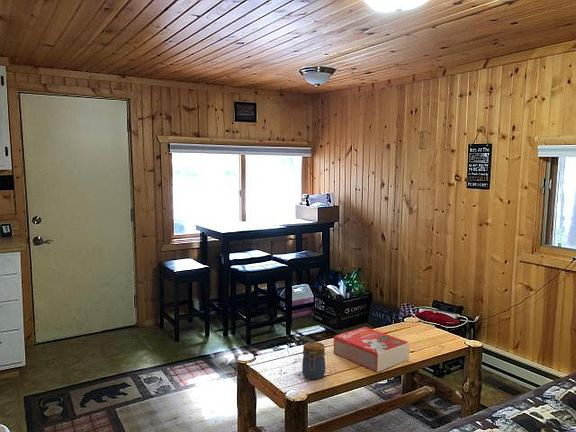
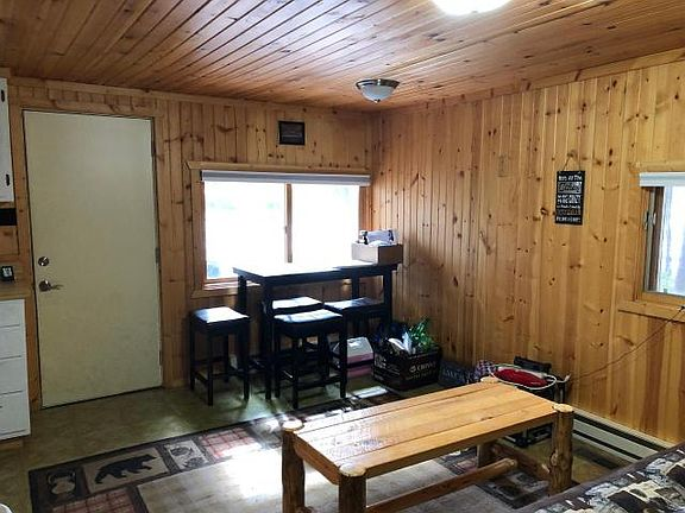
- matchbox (370, 347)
- jar (313, 360)
